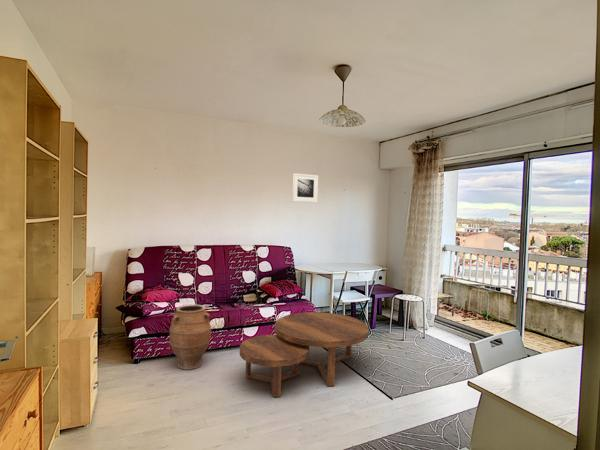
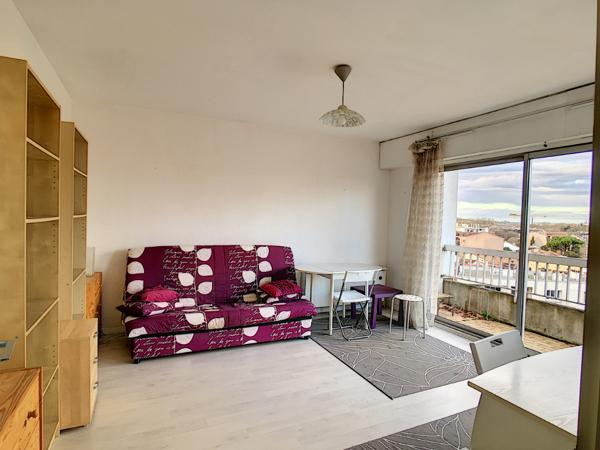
- vase (190, 336)
- coffee table (305, 350)
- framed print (305, 188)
